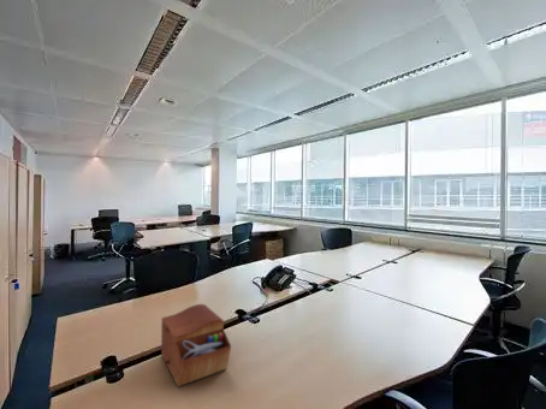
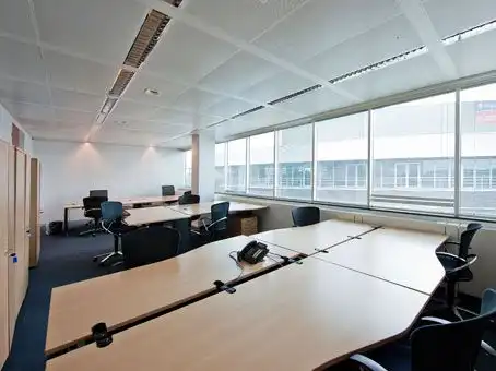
- sewing box (192, 340)
